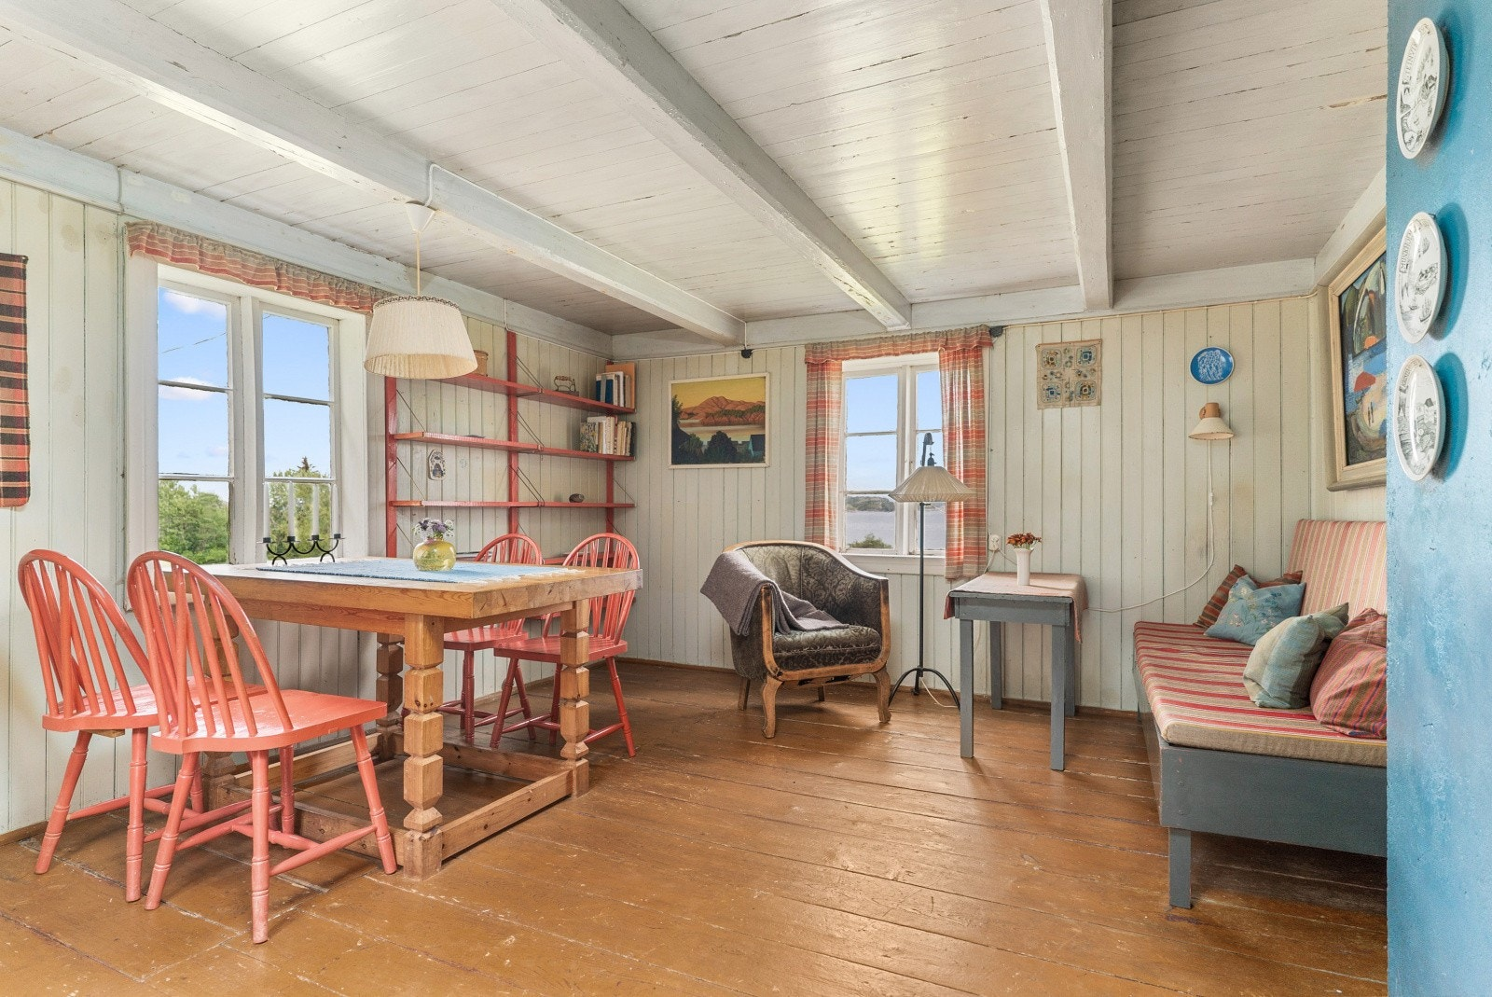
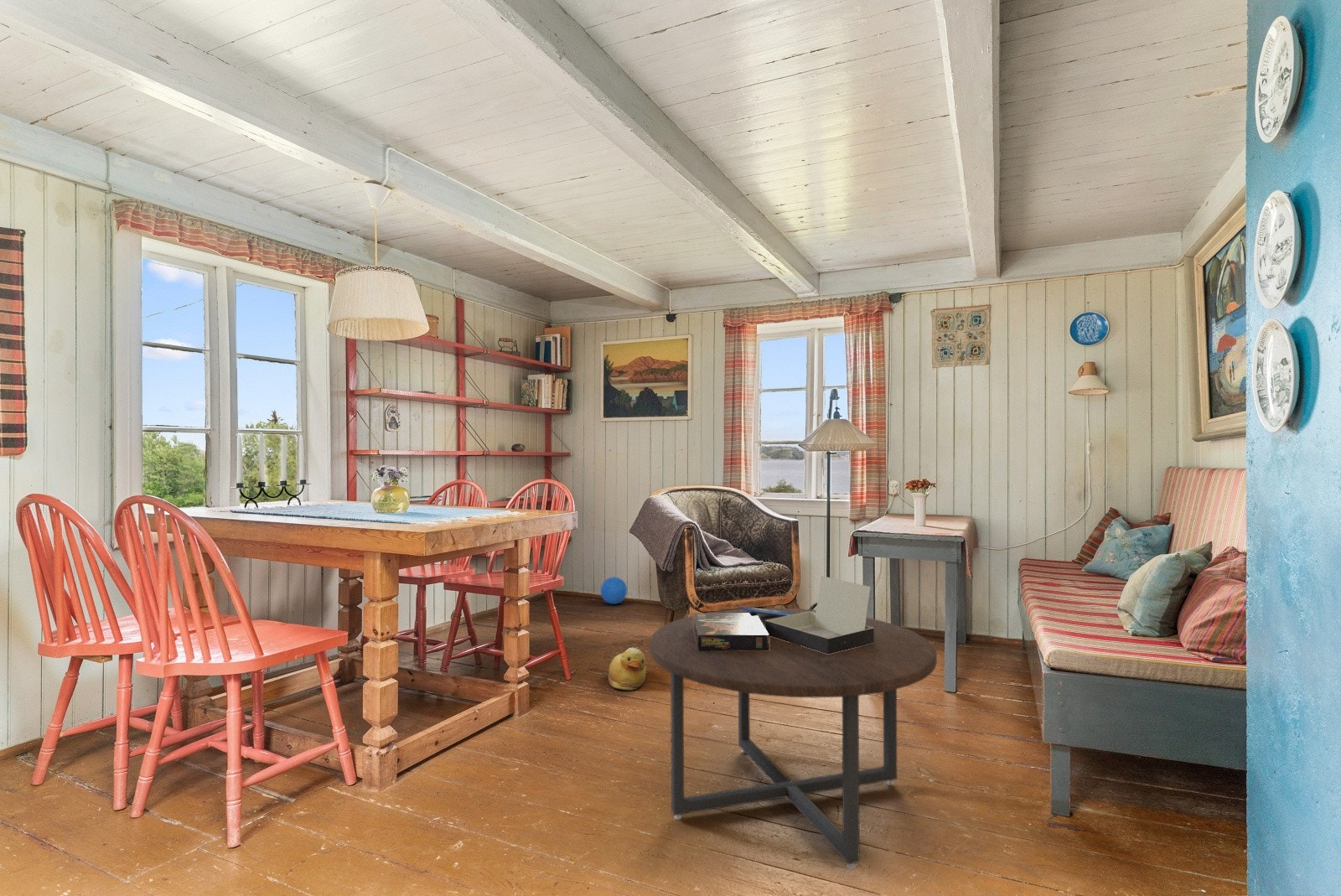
+ board game (764, 609)
+ rubber duck (625, 661)
+ decorative ball (614, 590)
+ coffee table (789, 697)
